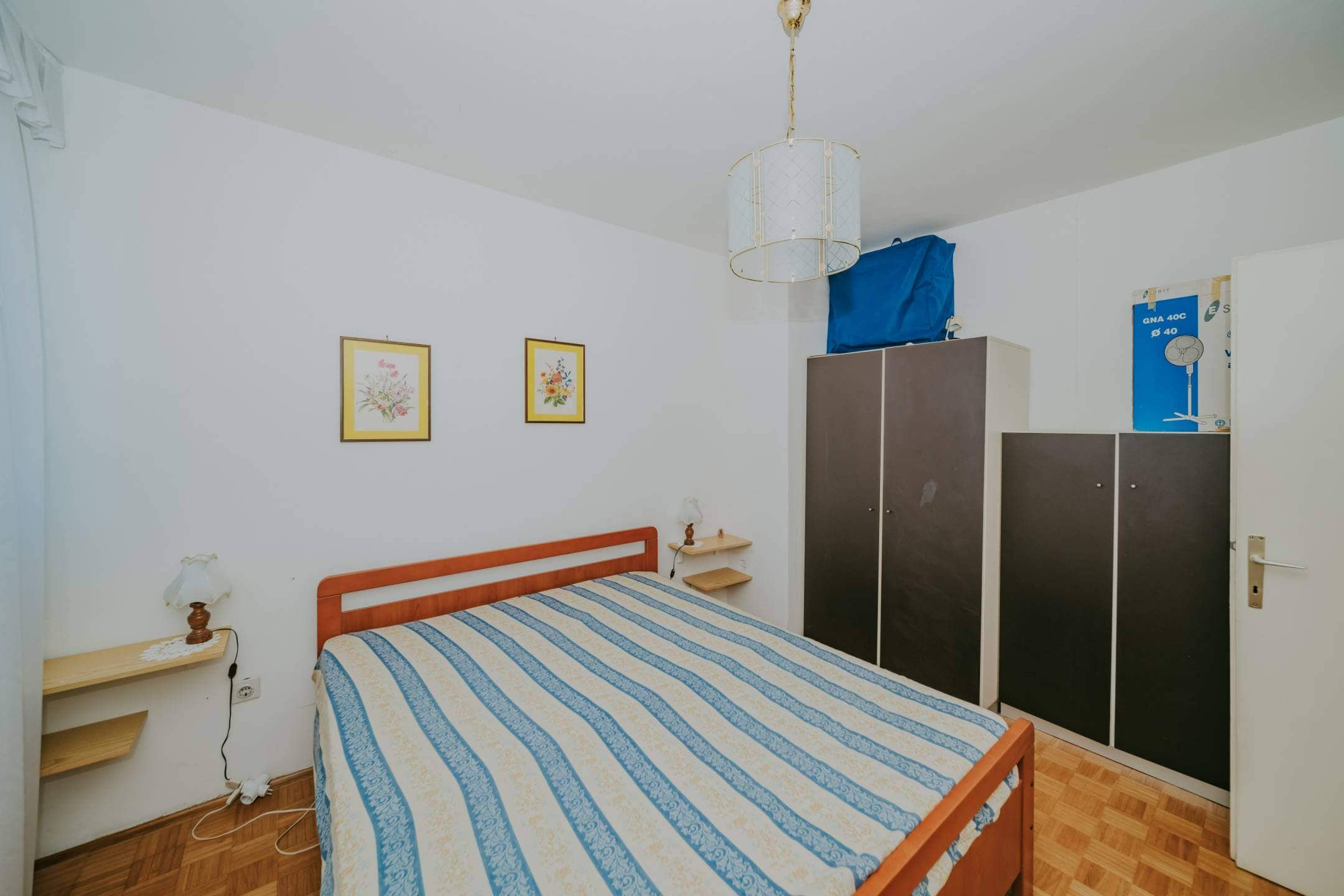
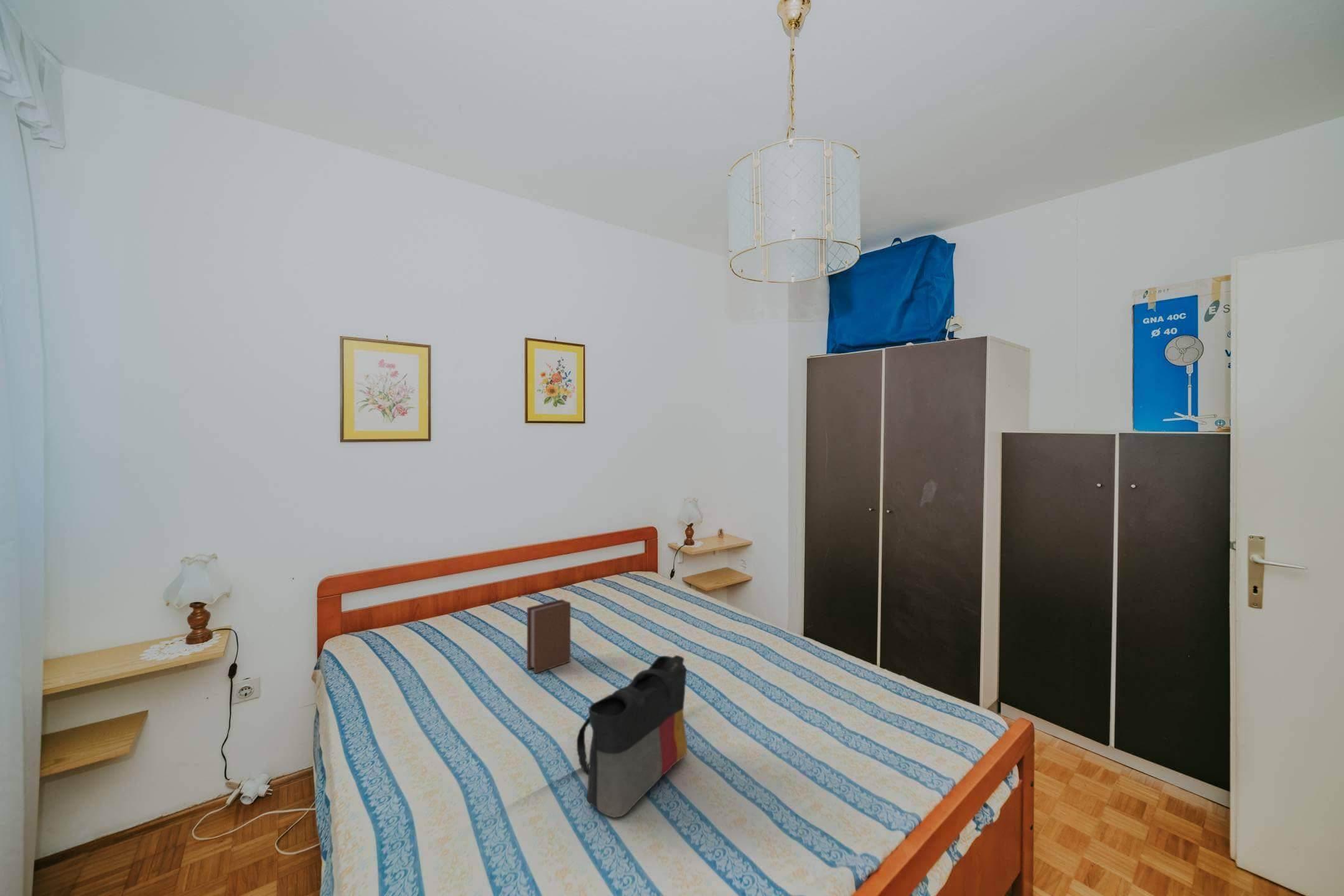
+ tote bag (632, 724)
+ book (549, 635)
